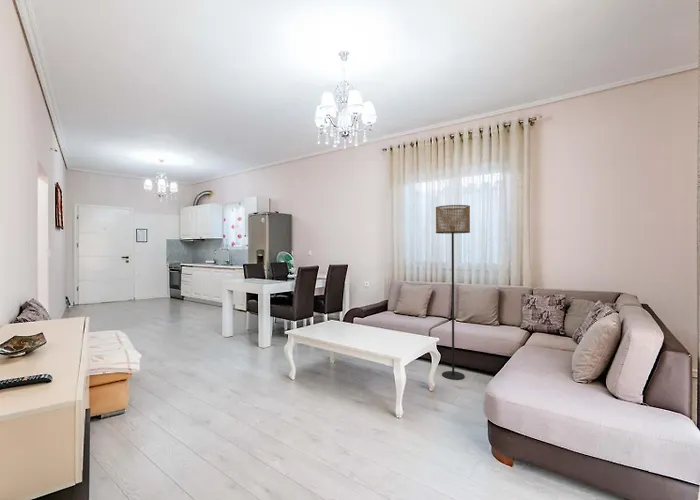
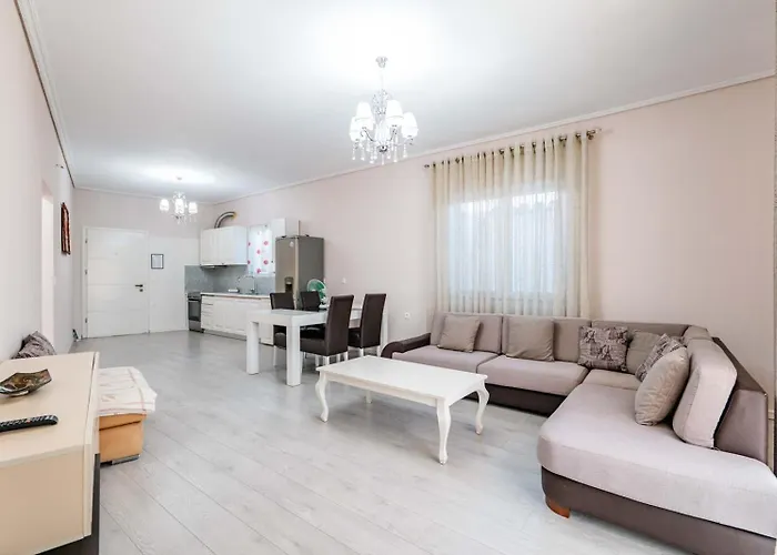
- floor lamp (452, 291)
